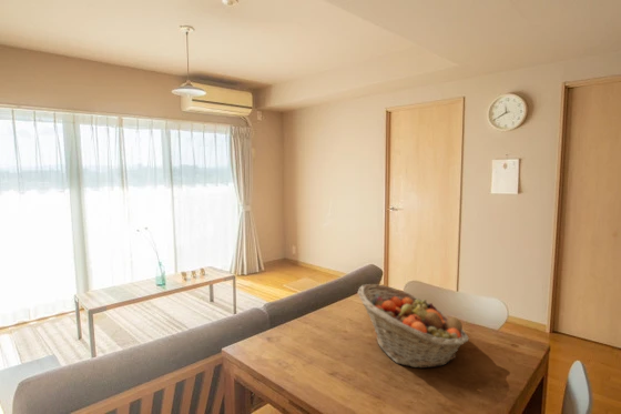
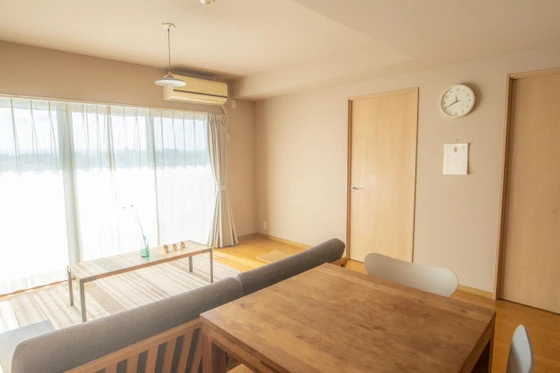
- fruit basket (408, 320)
